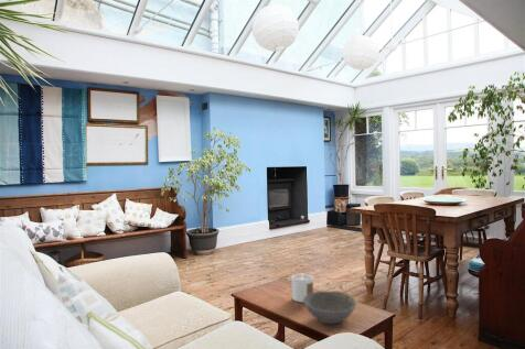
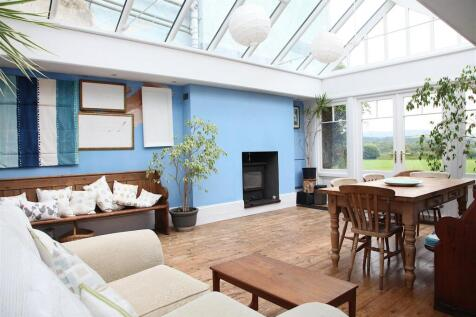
- bowl (330, 309)
- candle (302, 285)
